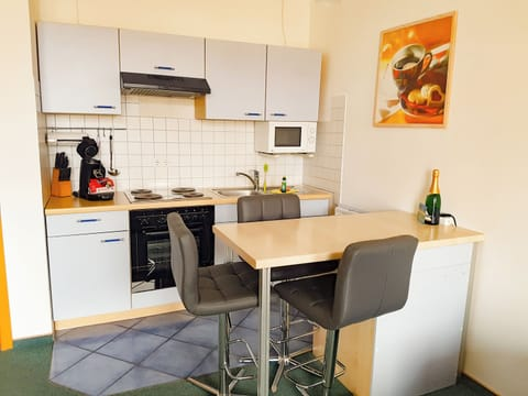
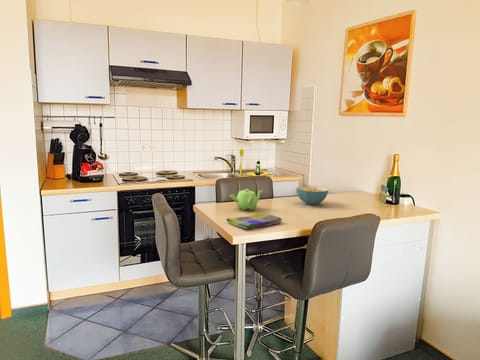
+ dish towel (254, 219)
+ teapot (246, 199)
+ cereal bowl (311, 196)
